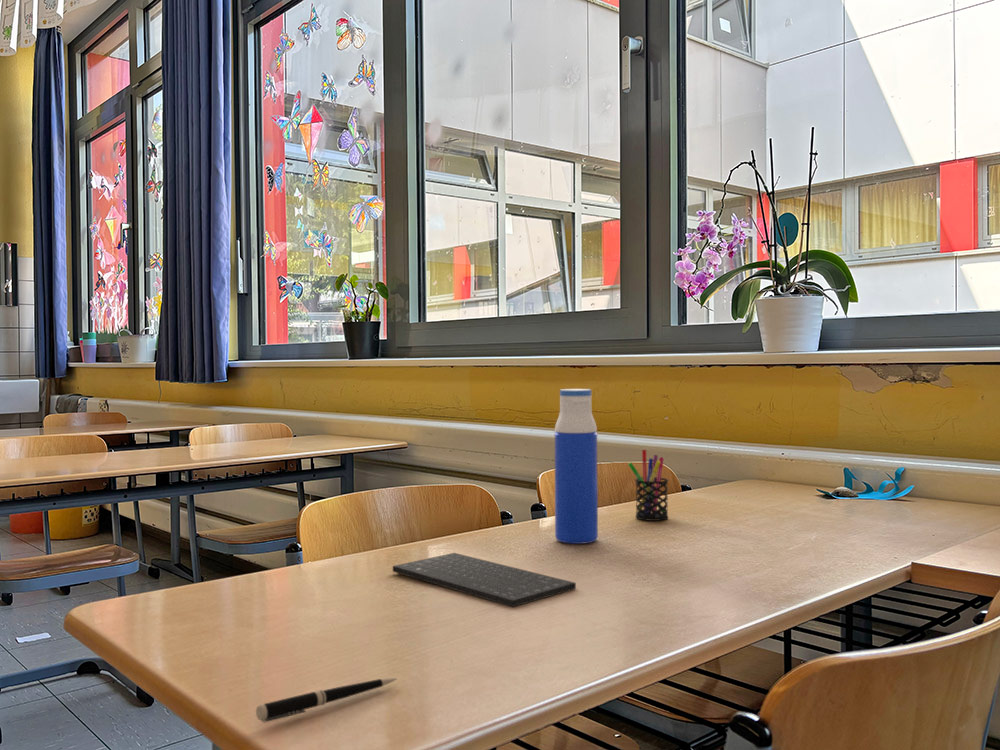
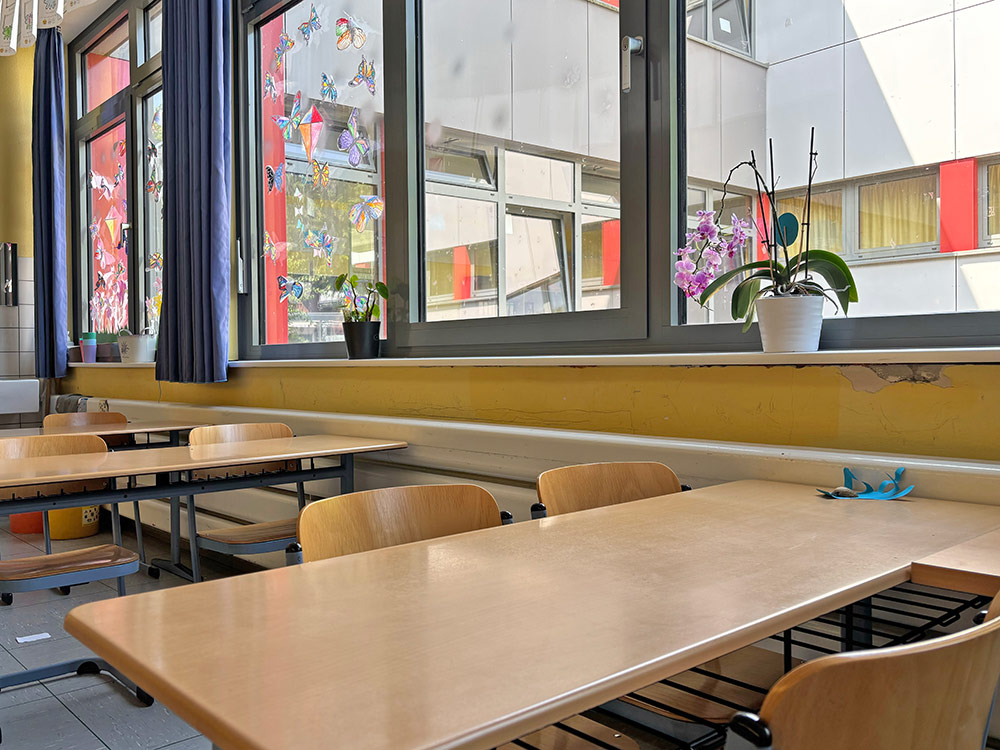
- pen (332, 692)
- pen holder (647, 484)
- keyboard (480, 576)
- water bottle (576, 464)
